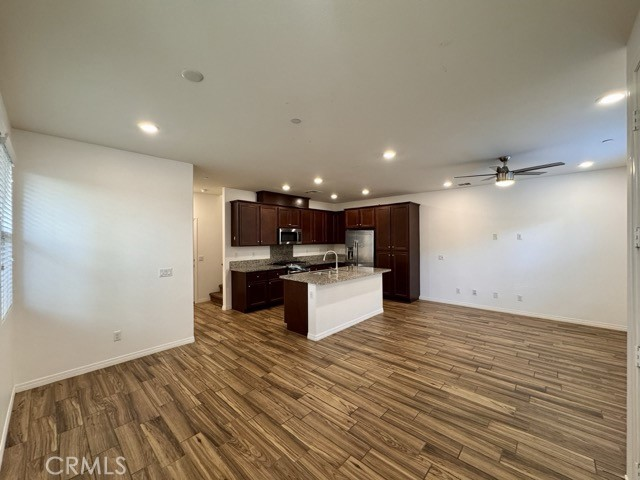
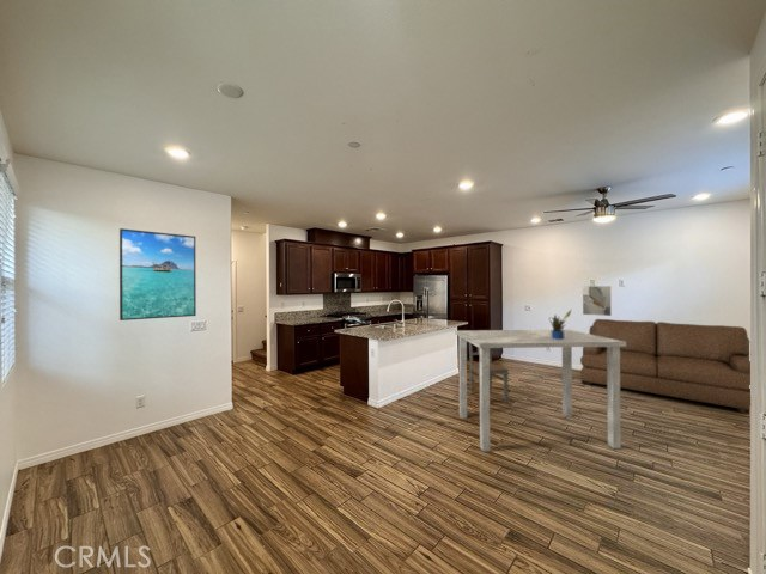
+ dining chair (490, 365)
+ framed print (160, 275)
+ sofa (658, 356)
+ dining table (563, 383)
+ potted plant (559, 323)
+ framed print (596, 300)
